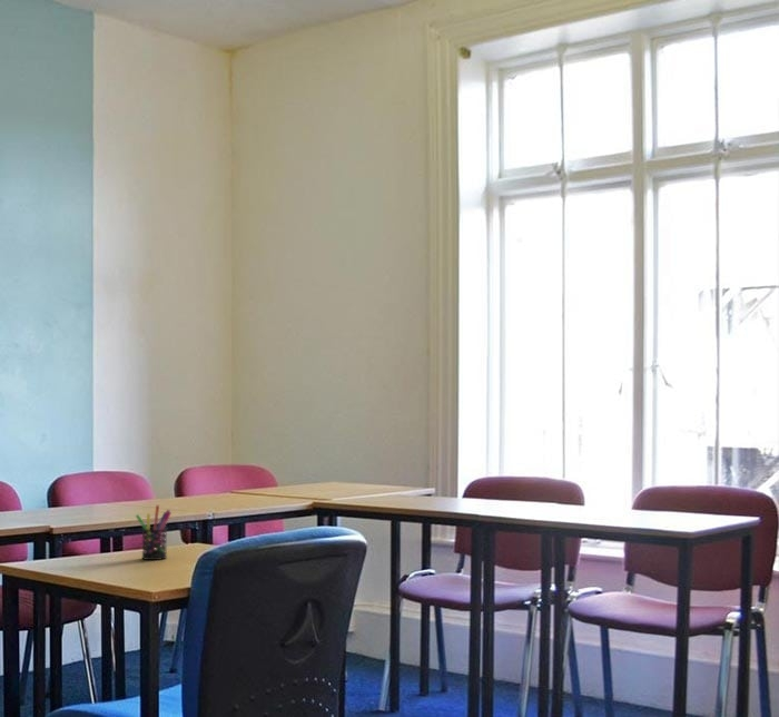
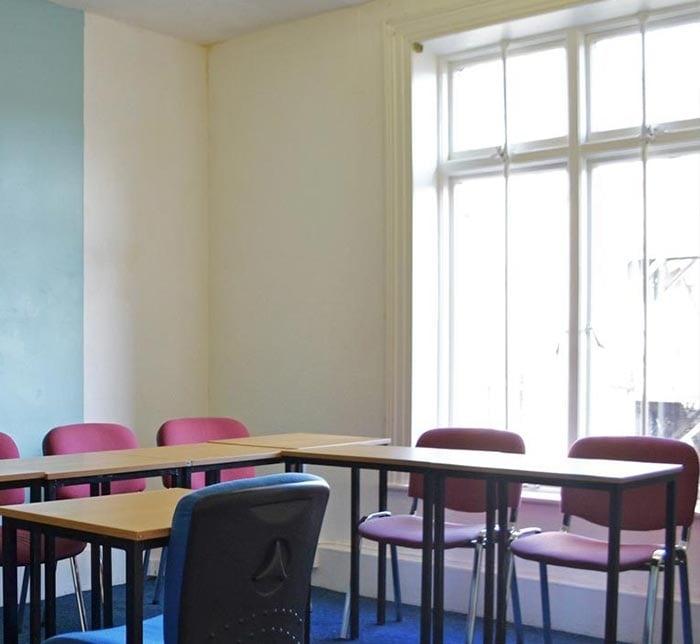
- pen holder (151, 531)
